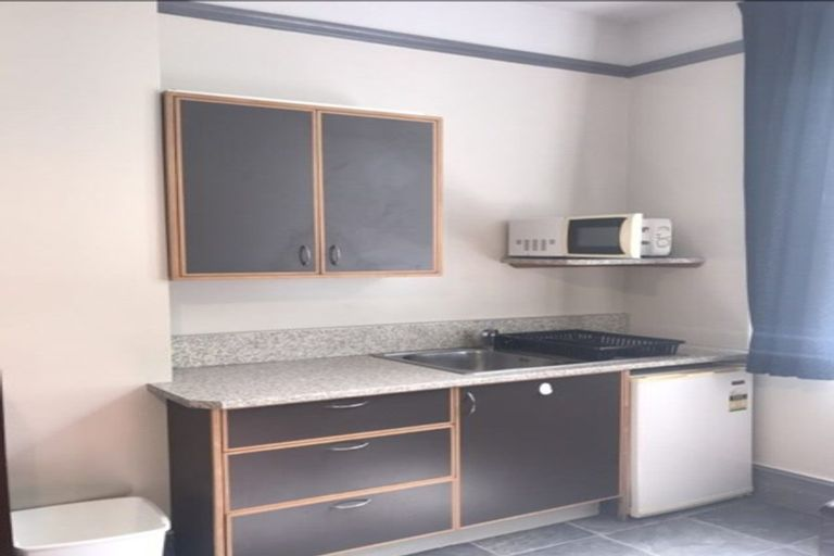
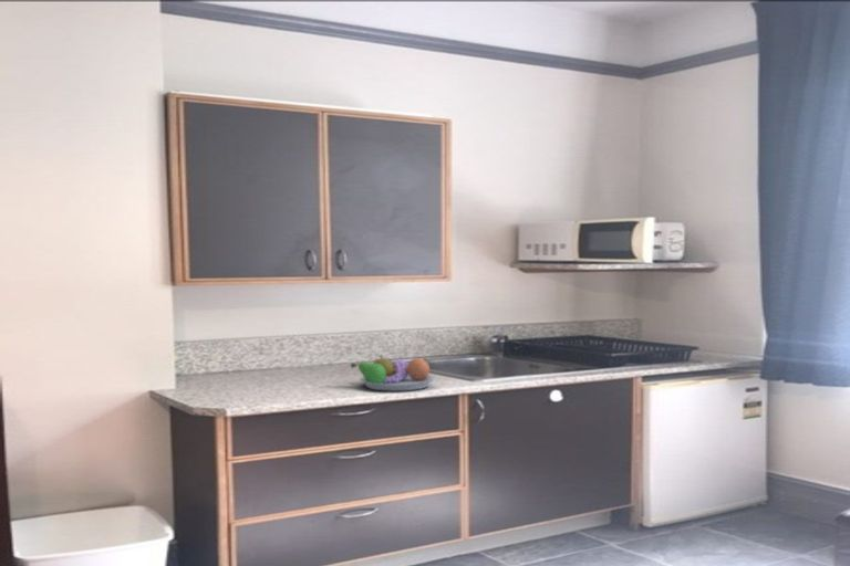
+ fruit bowl (394, 370)
